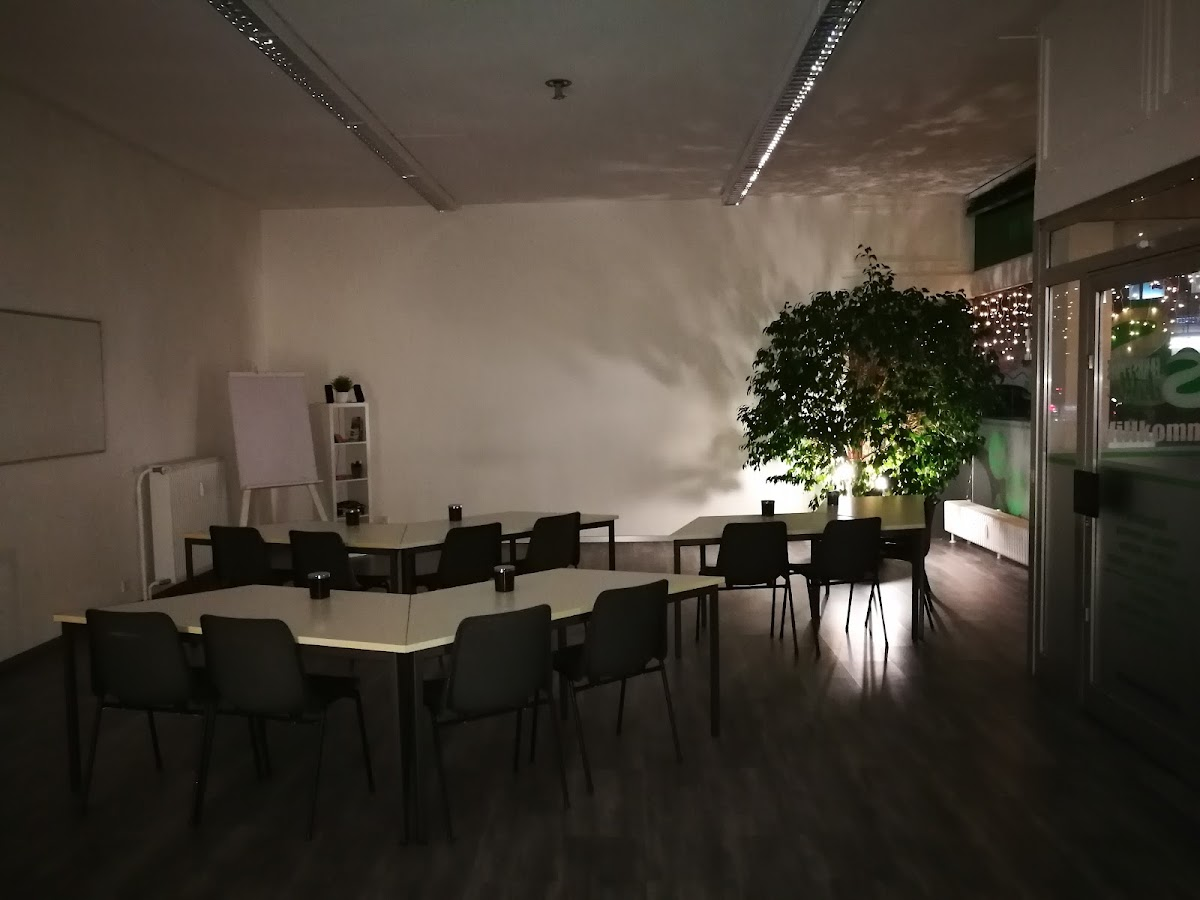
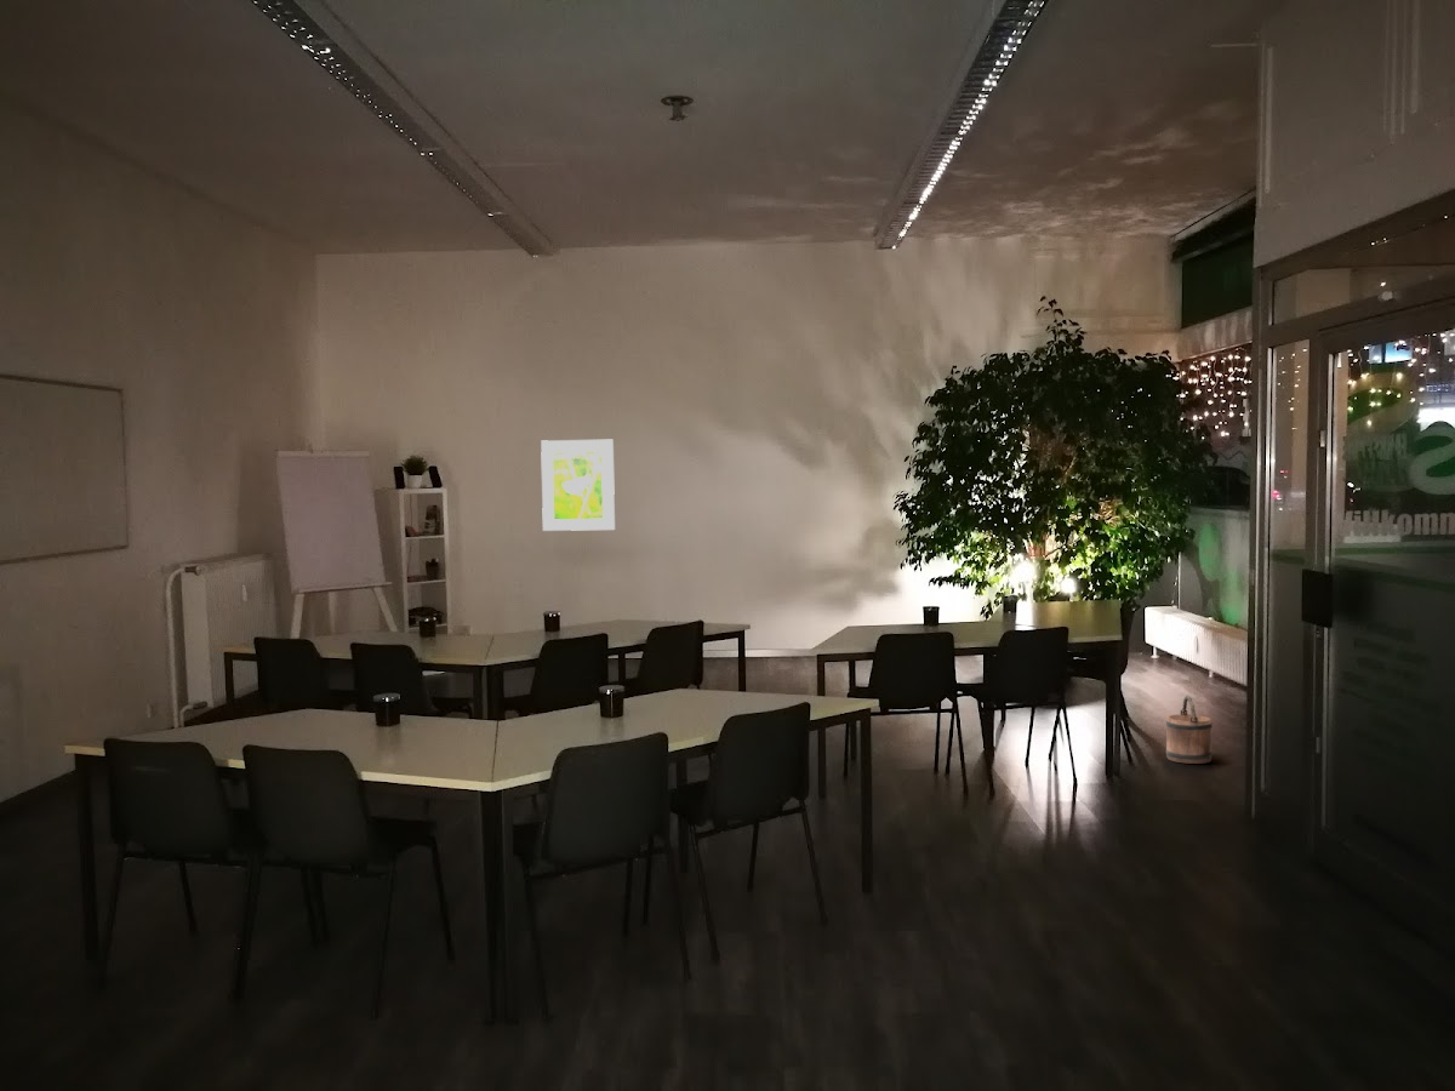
+ bucket (1188, 727)
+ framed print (577, 485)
